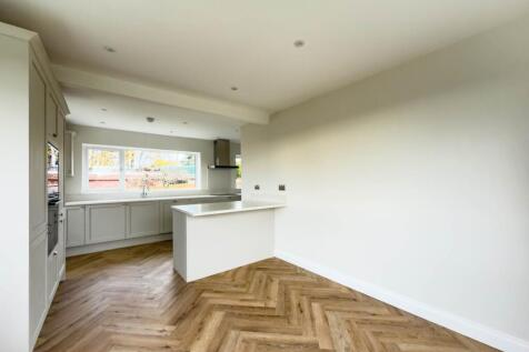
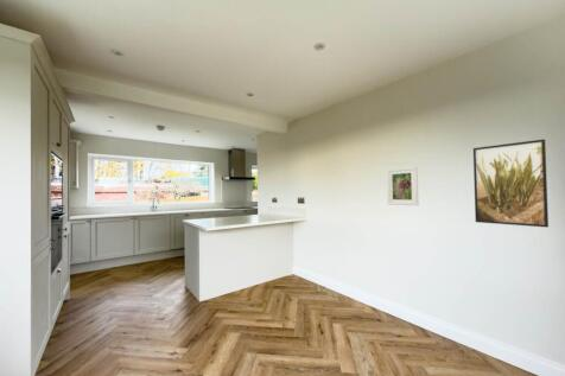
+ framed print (507, 184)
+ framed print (401, 186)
